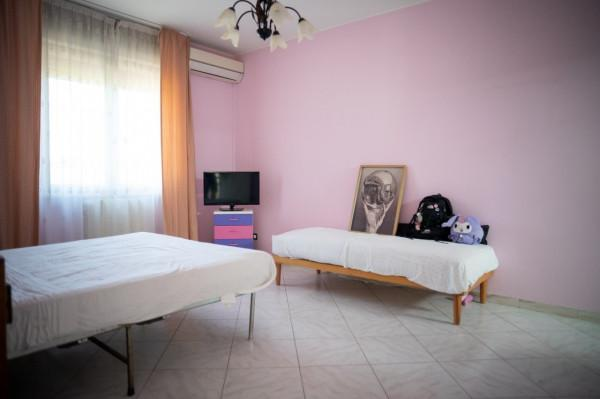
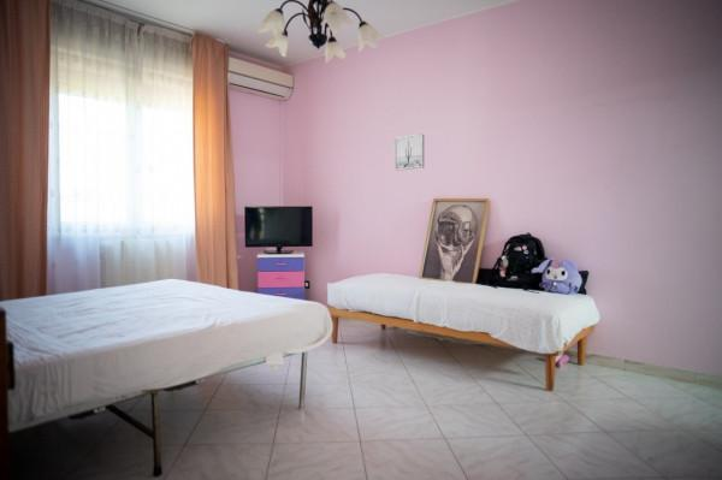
+ wall art (409, 152)
